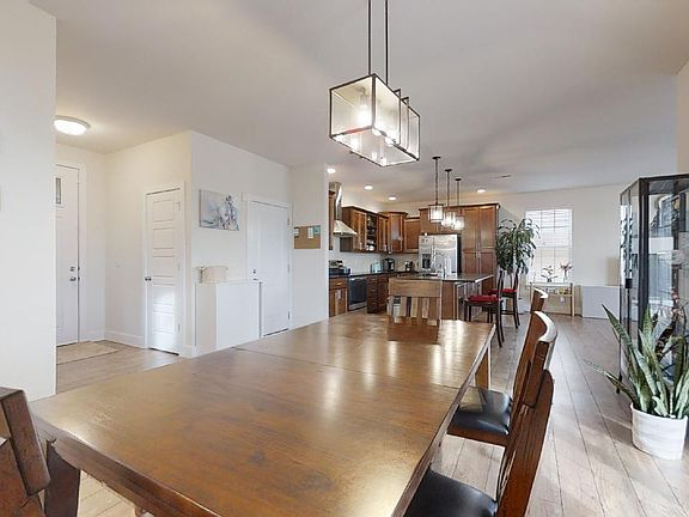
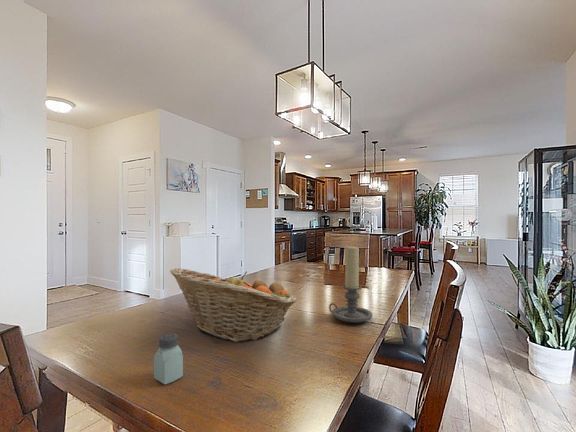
+ candle holder (348, 281)
+ saltshaker (168, 357)
+ fruit basket (232, 295)
